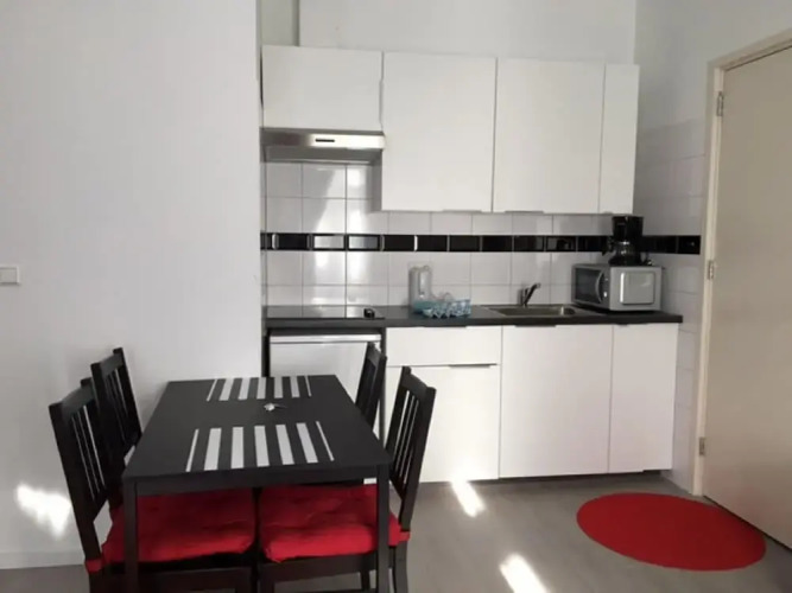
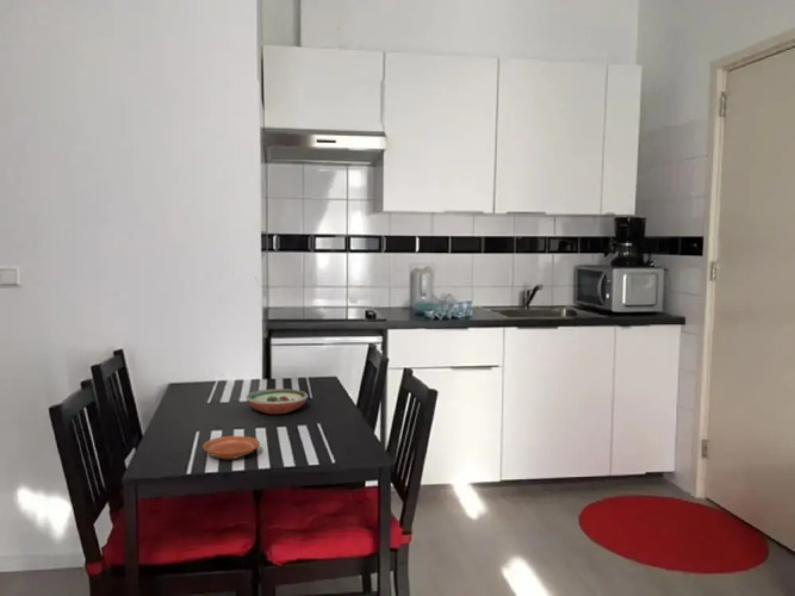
+ plate (231, 449)
+ decorative bowl (277, 402)
